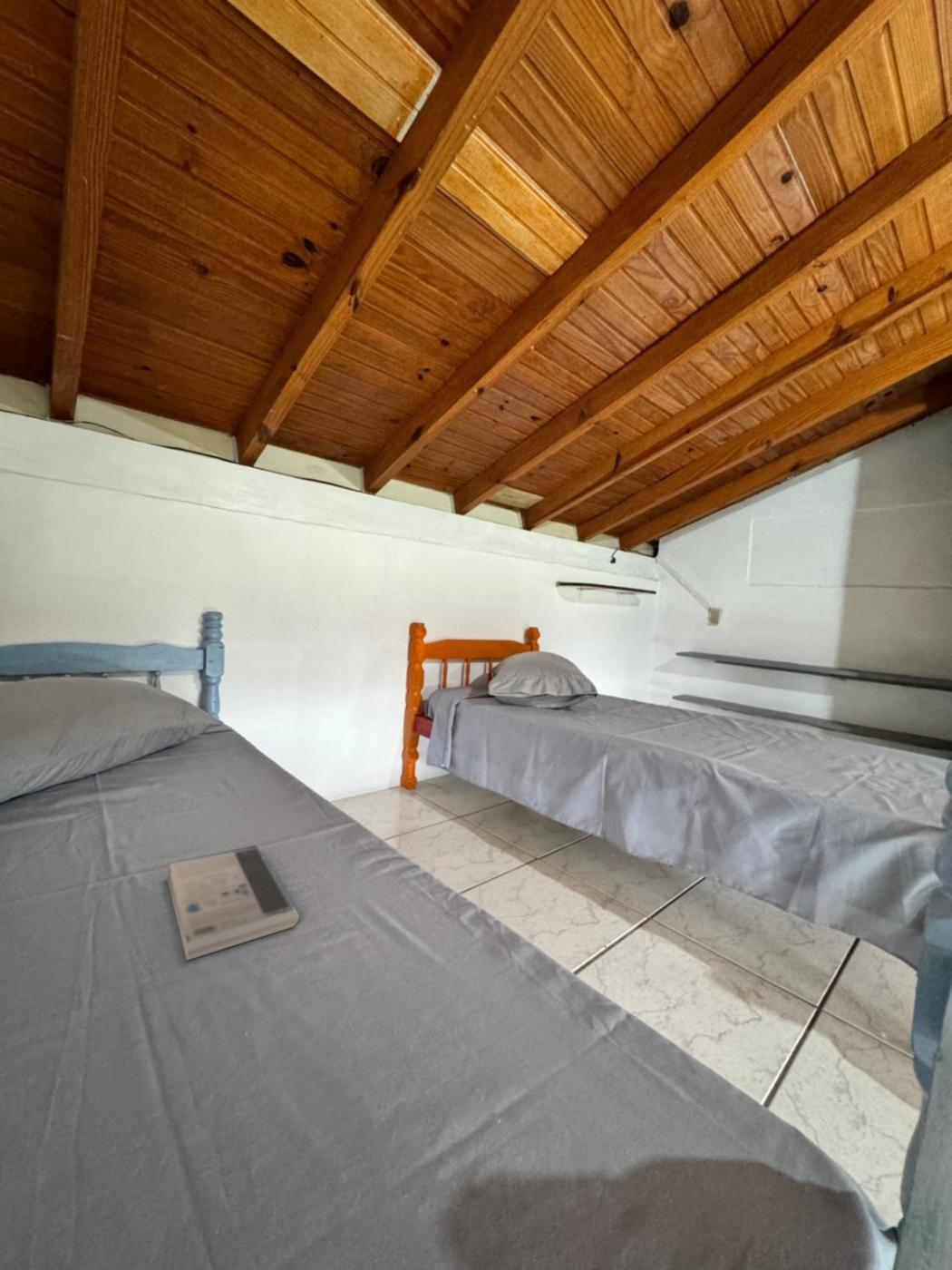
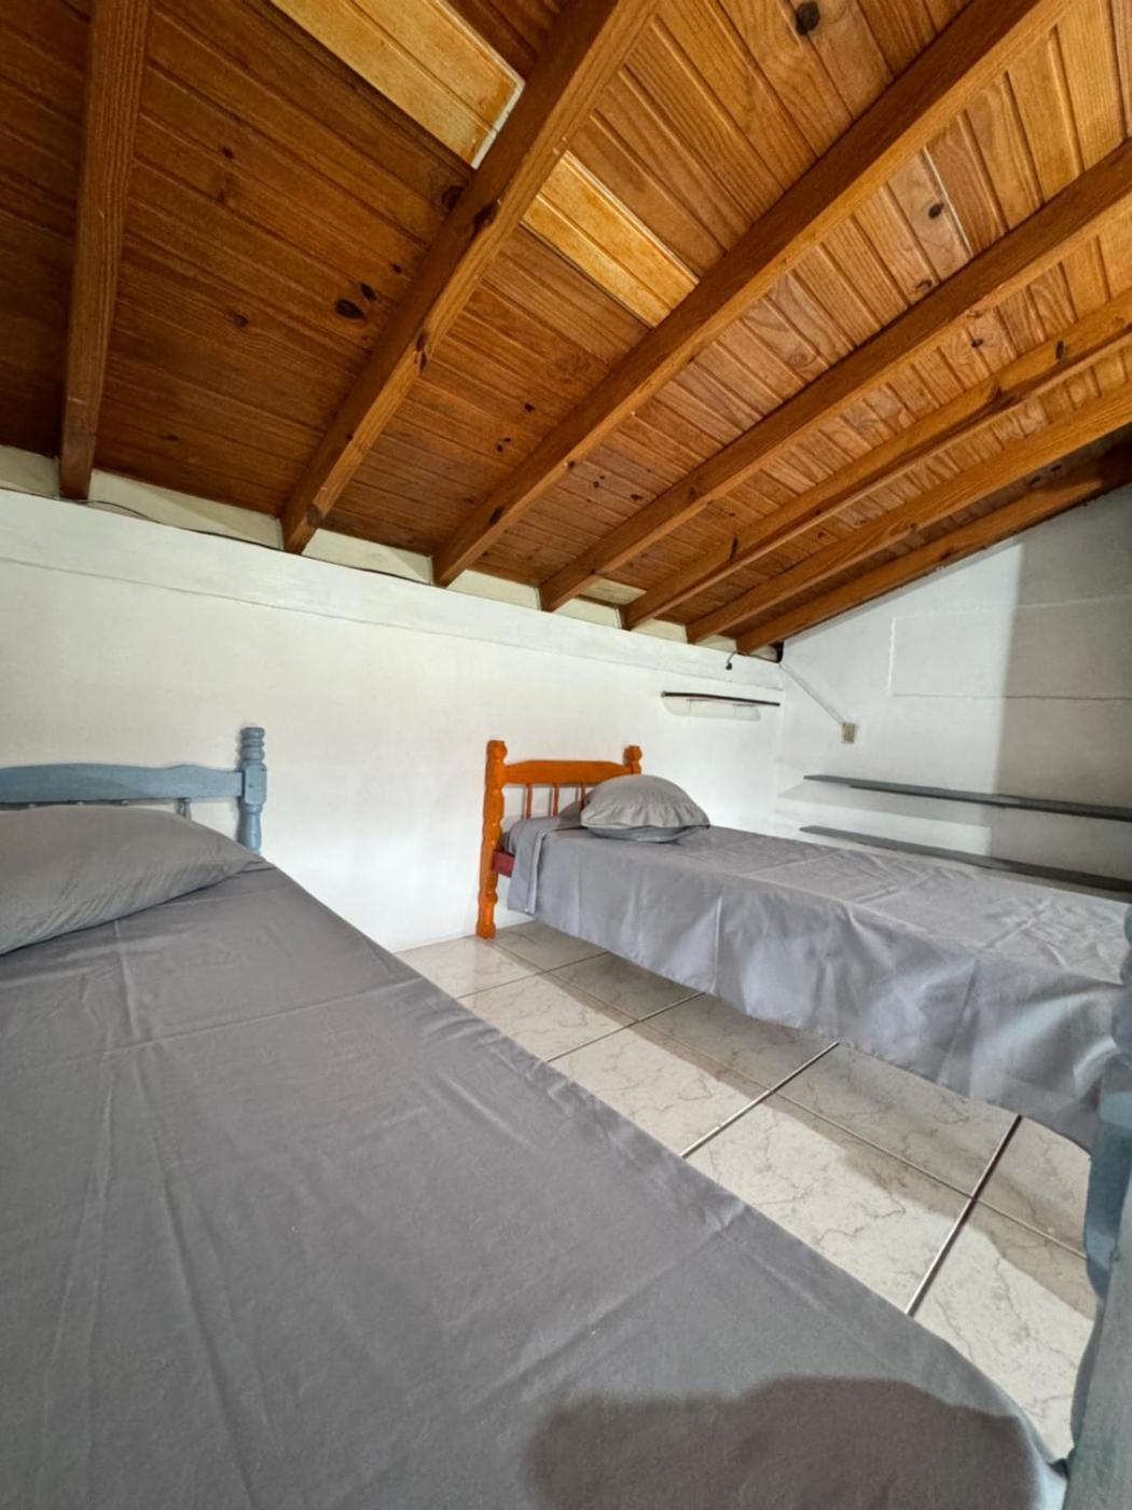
- book (228, 892)
